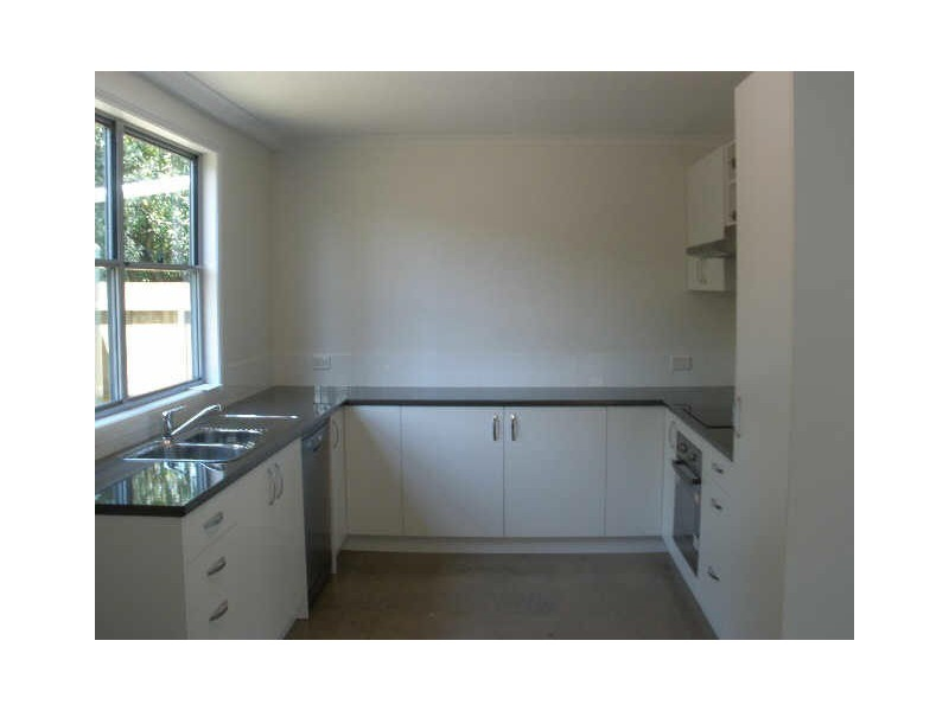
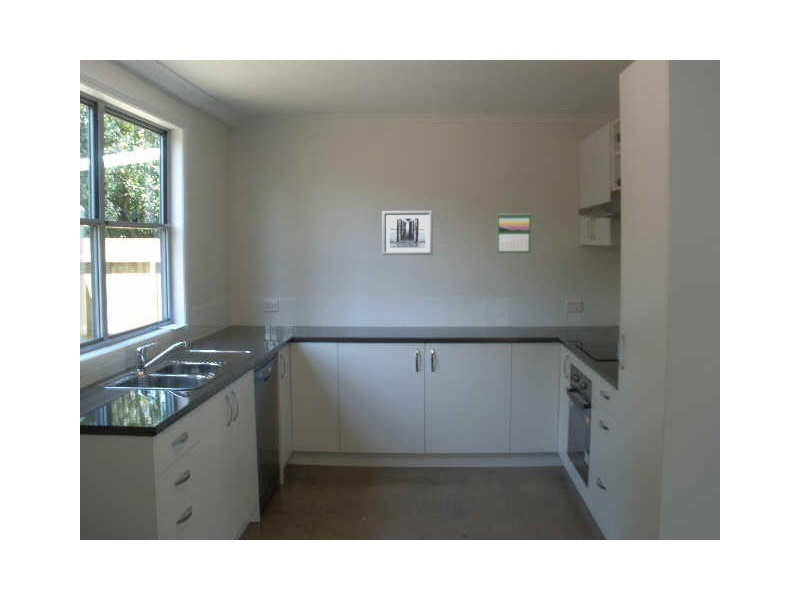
+ wall art (407, 233)
+ calendar (513, 233)
